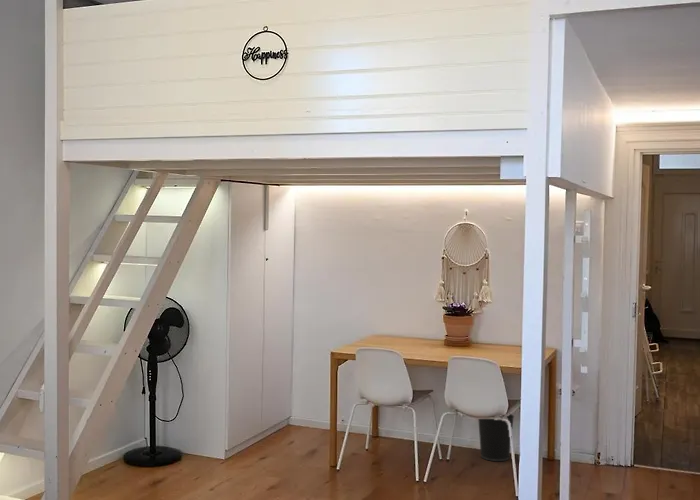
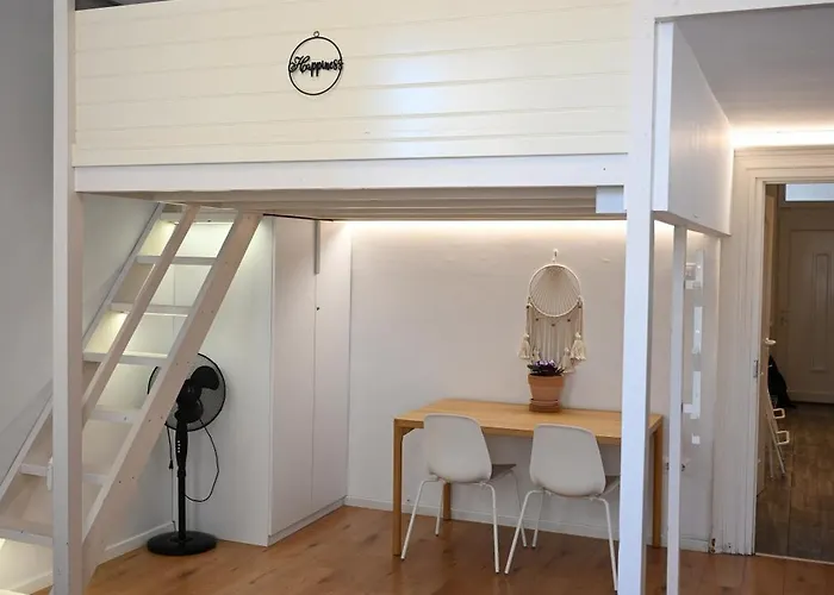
- wastebasket (495, 436)
